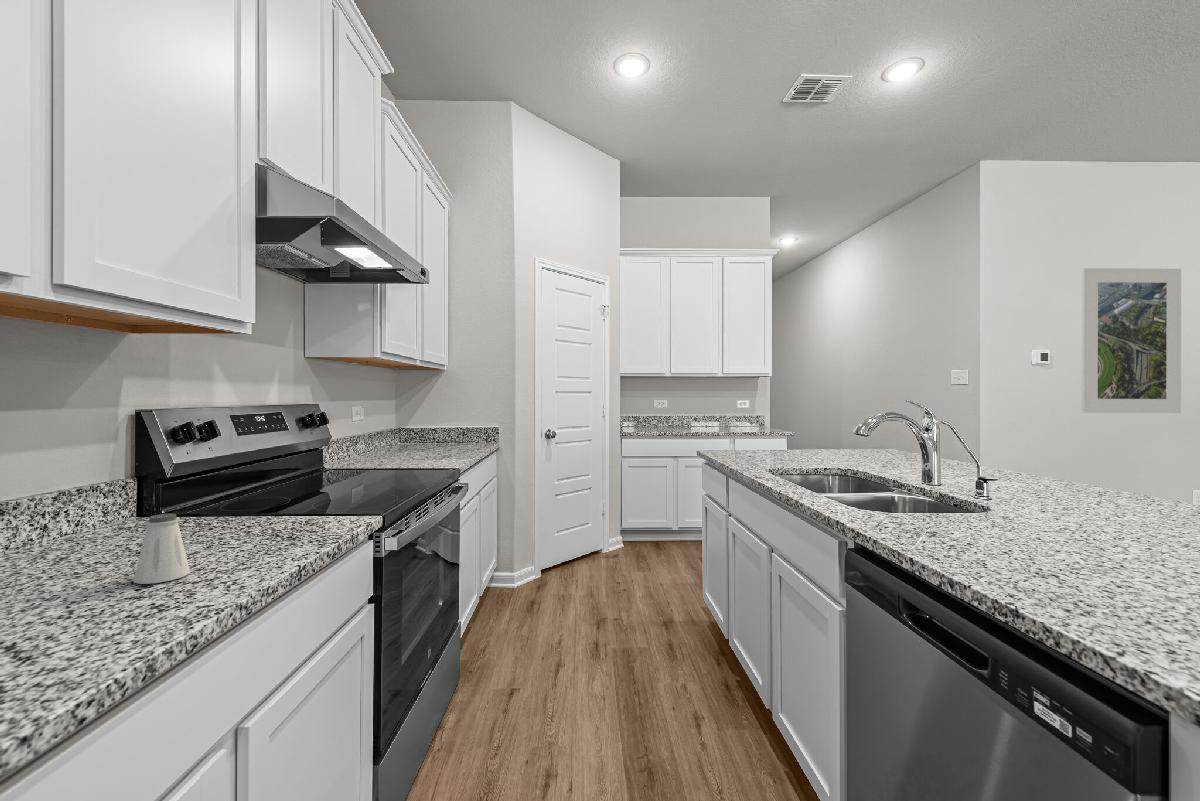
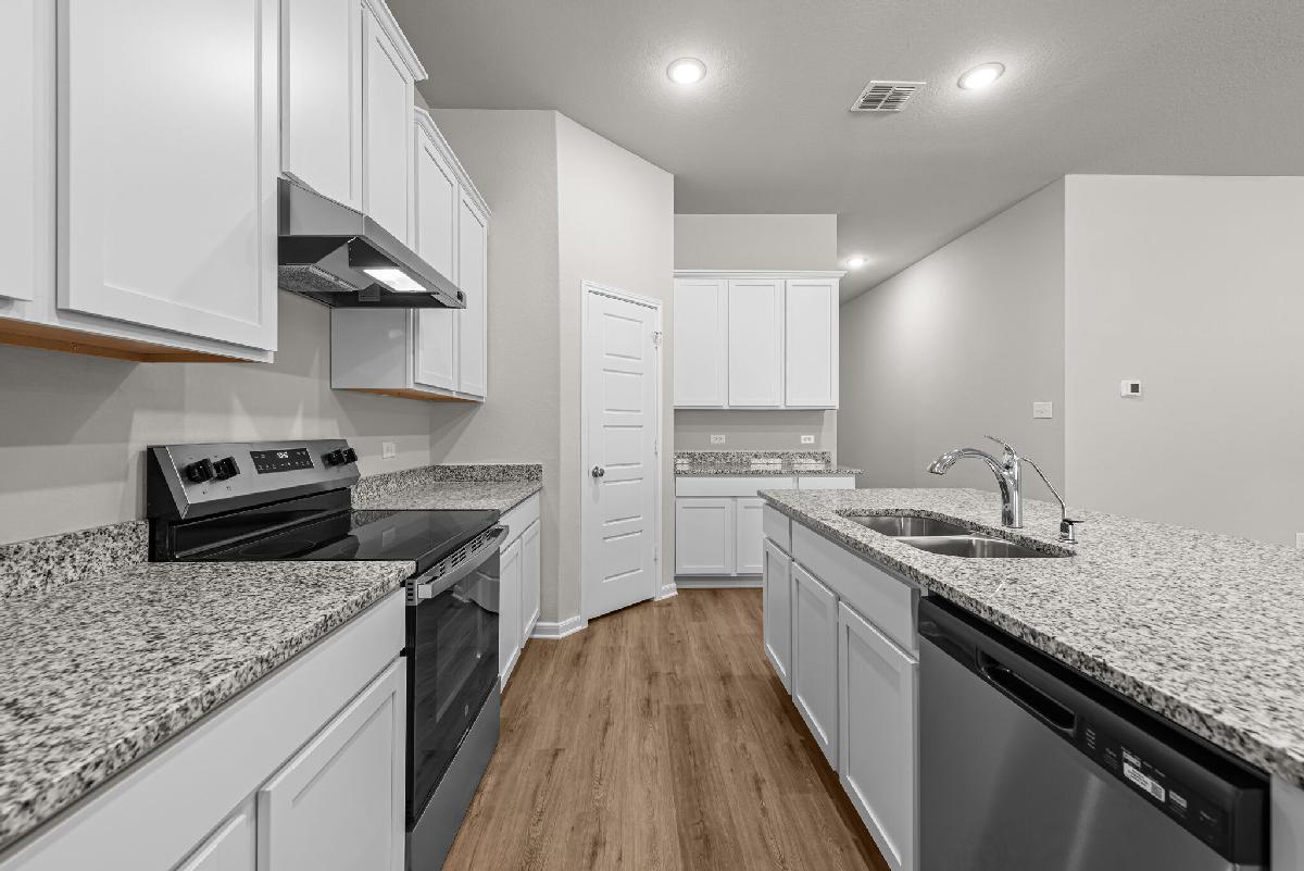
- saltshaker (162, 546)
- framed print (1131, 340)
